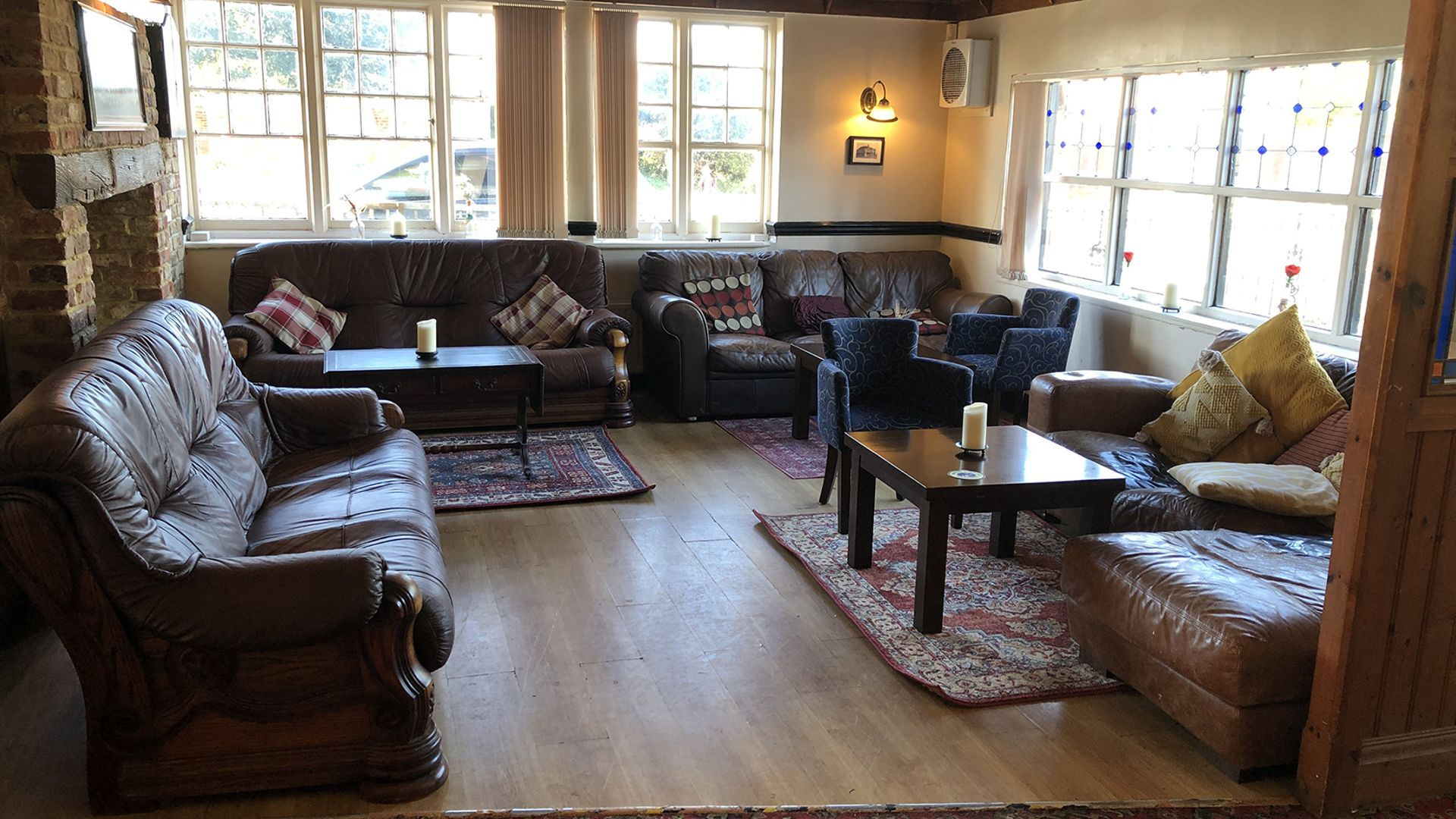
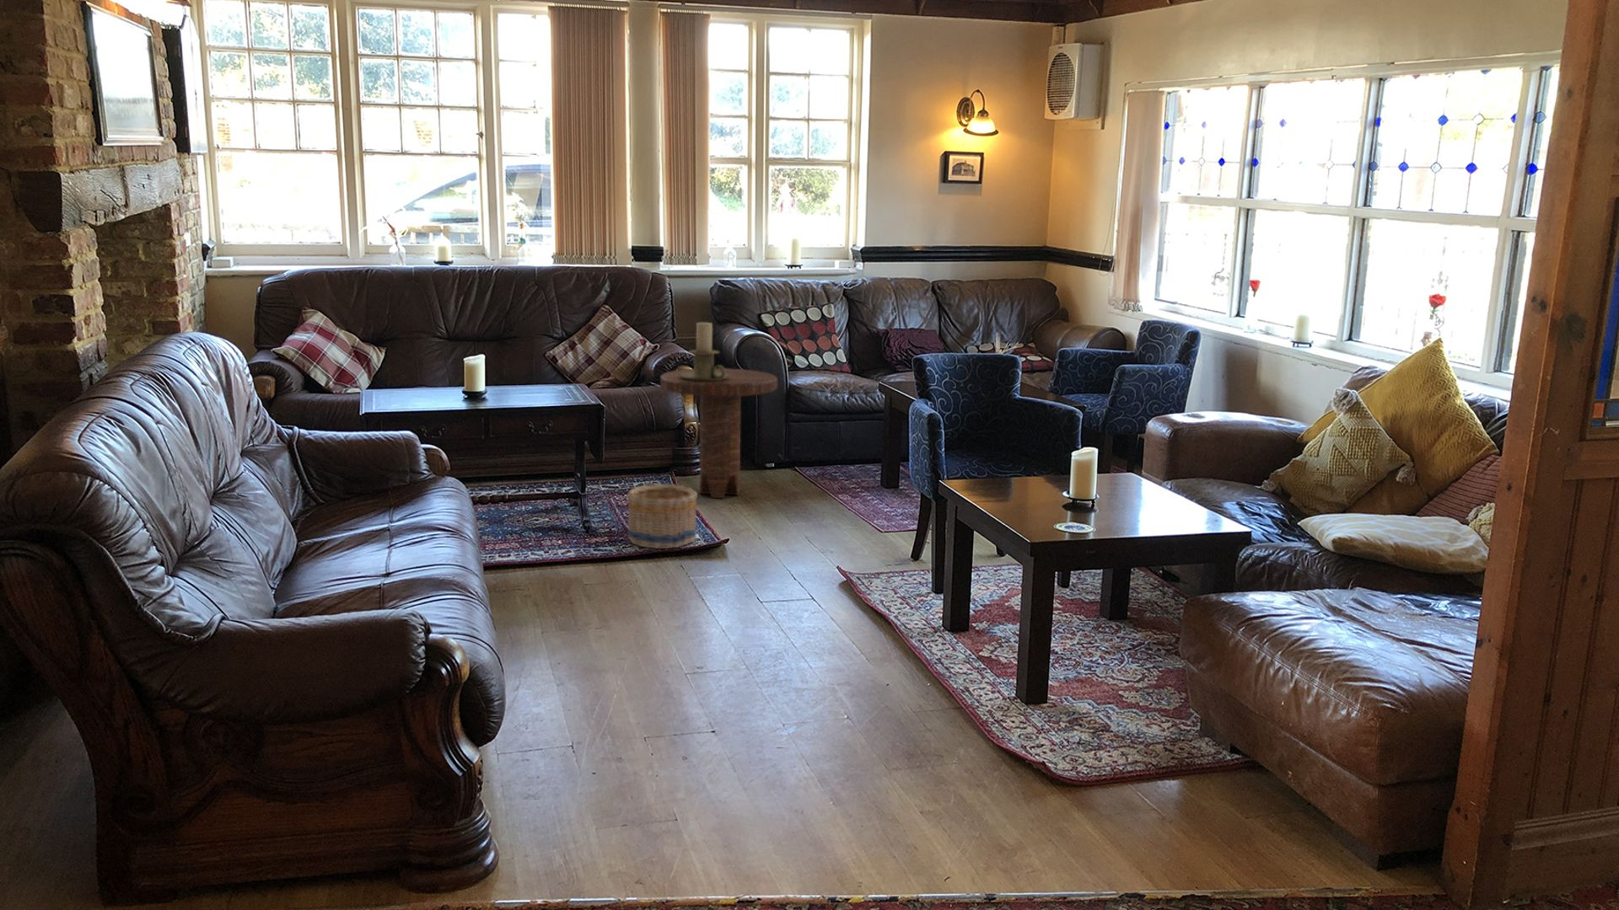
+ candle holder (703, 350)
+ side table (718, 434)
+ basket (662, 516)
